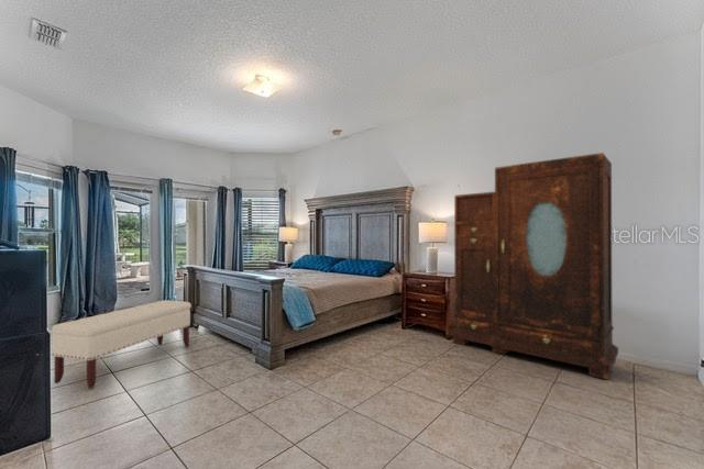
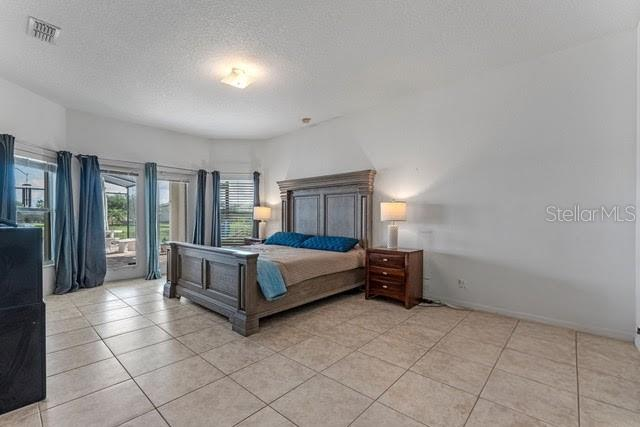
- wardrobe (526, 259)
- bench (131, 336)
